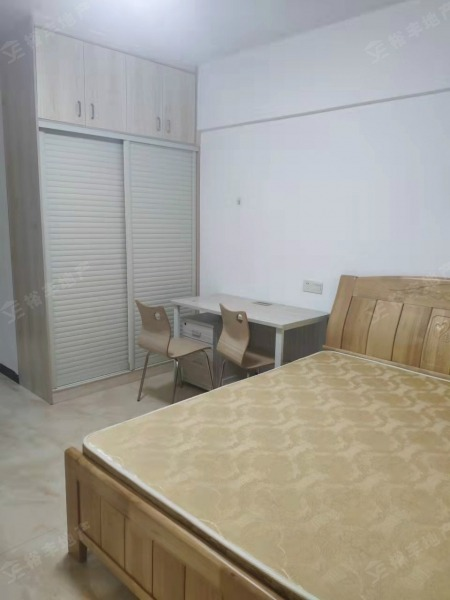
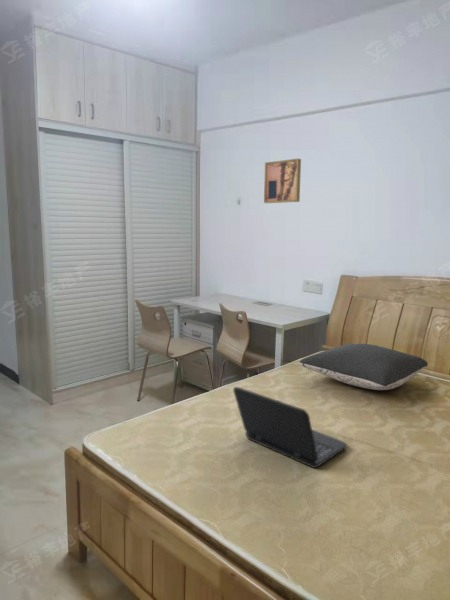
+ wall art (281, 181)
+ pillow (363, 363)
+ laptop (290, 417)
